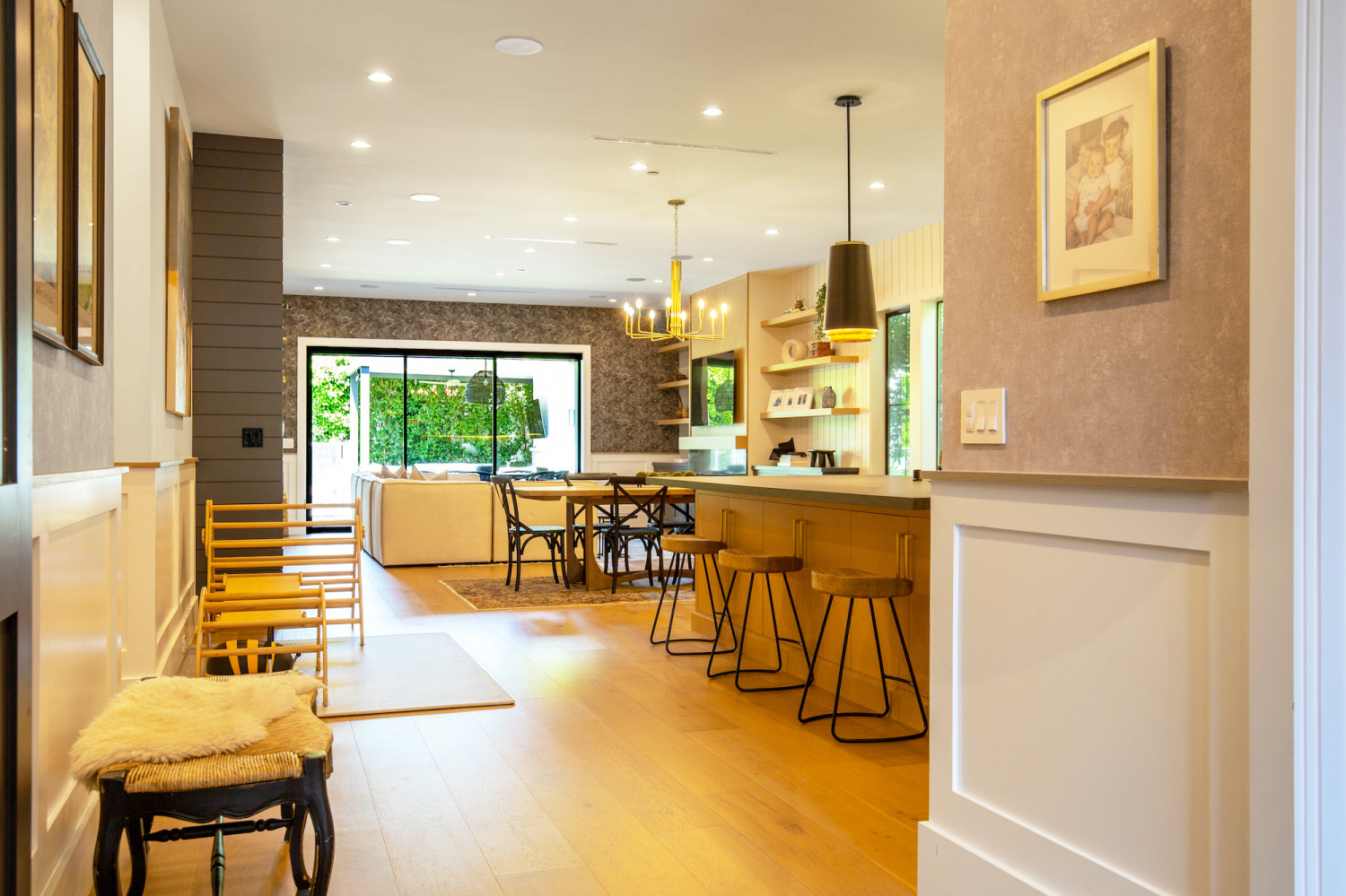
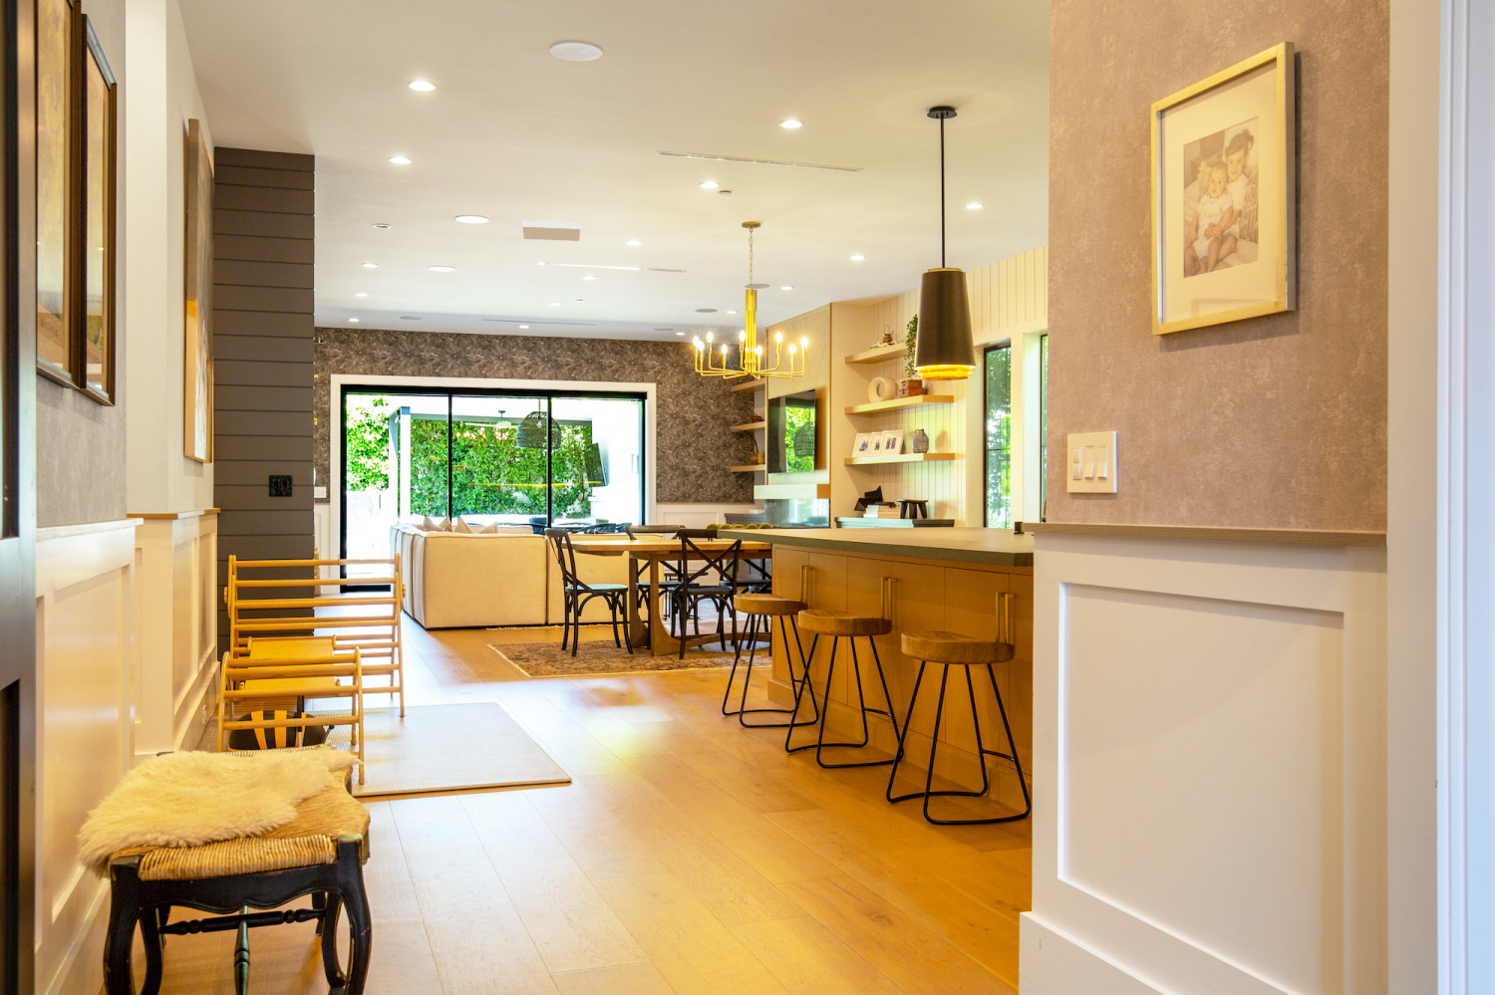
+ ceiling vent (551, 229)
